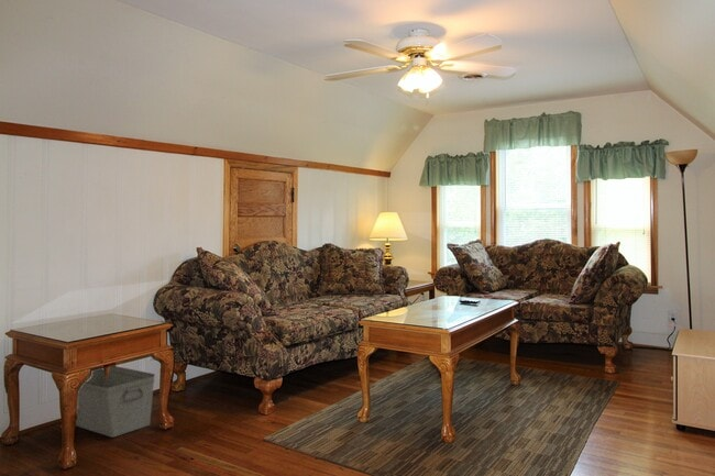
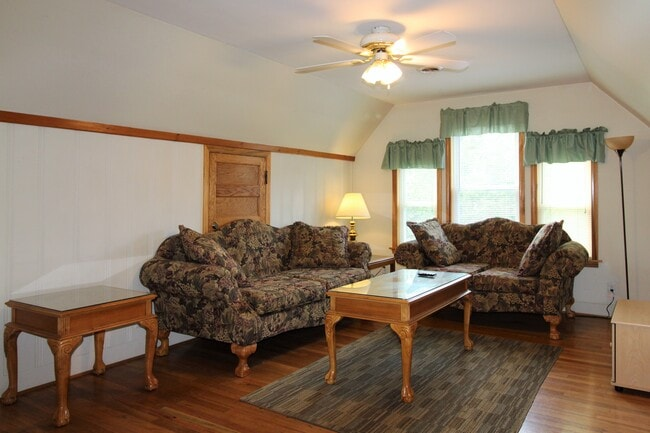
- storage bin (106, 398)
